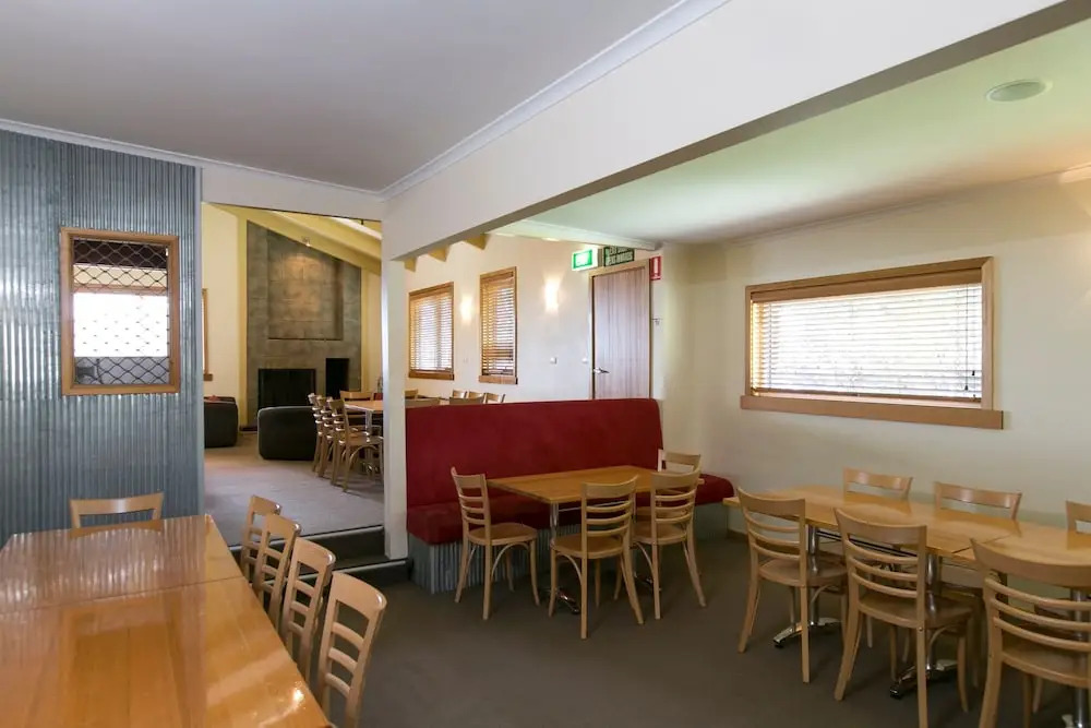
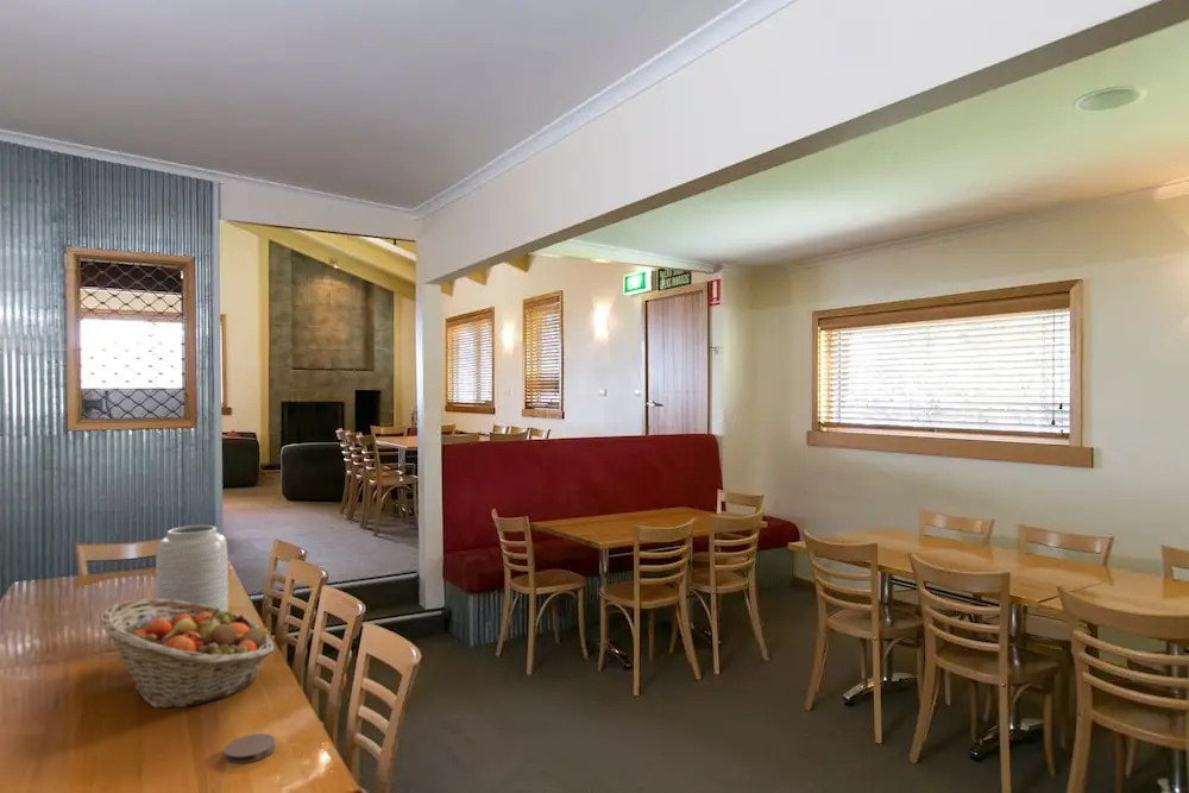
+ vase (193, 580)
+ coaster (250, 748)
+ fruit basket (190, 642)
